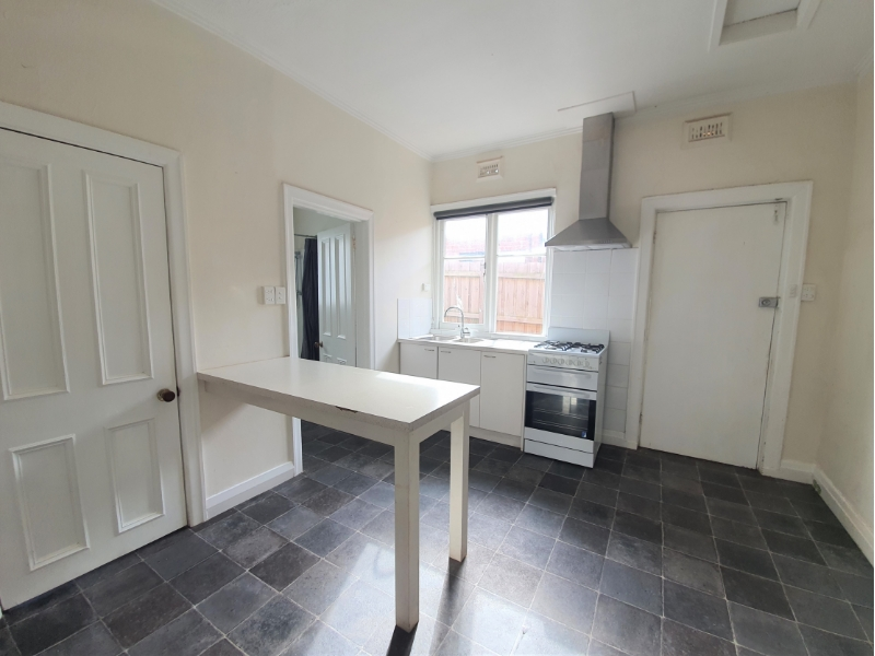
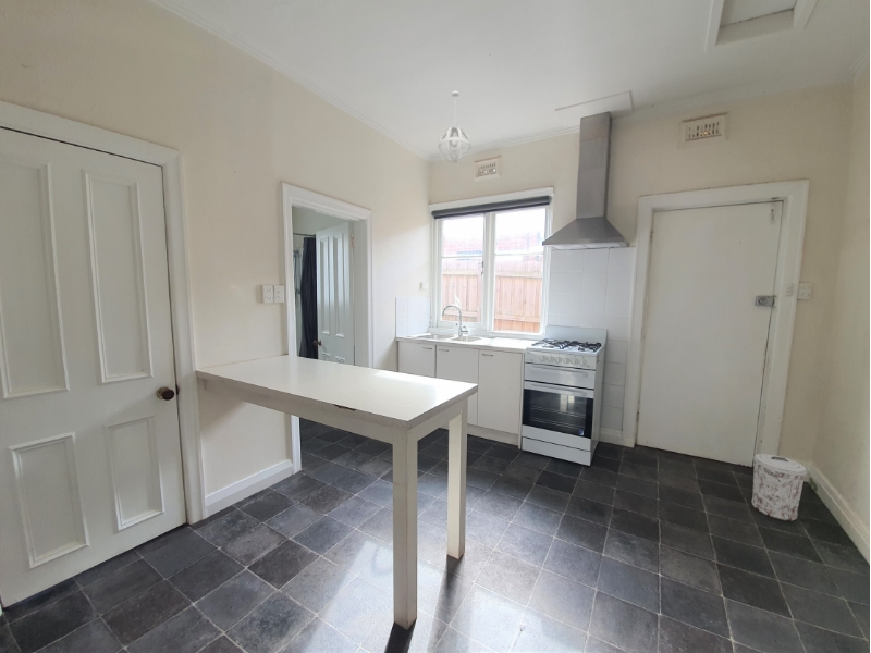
+ trash can (776, 484)
+ pendant light (454, 127)
